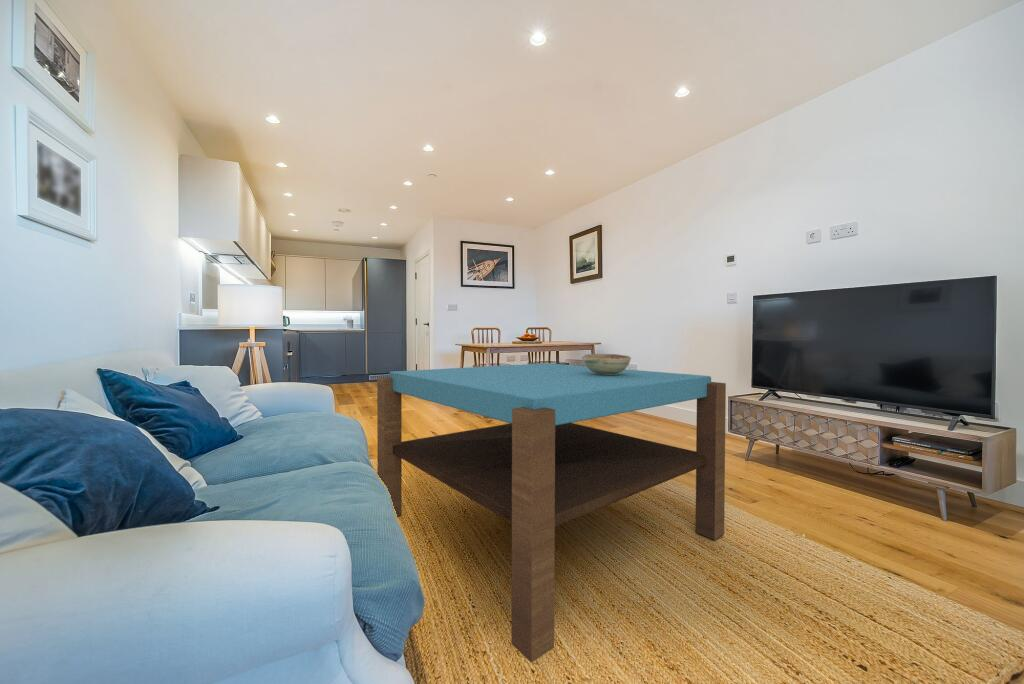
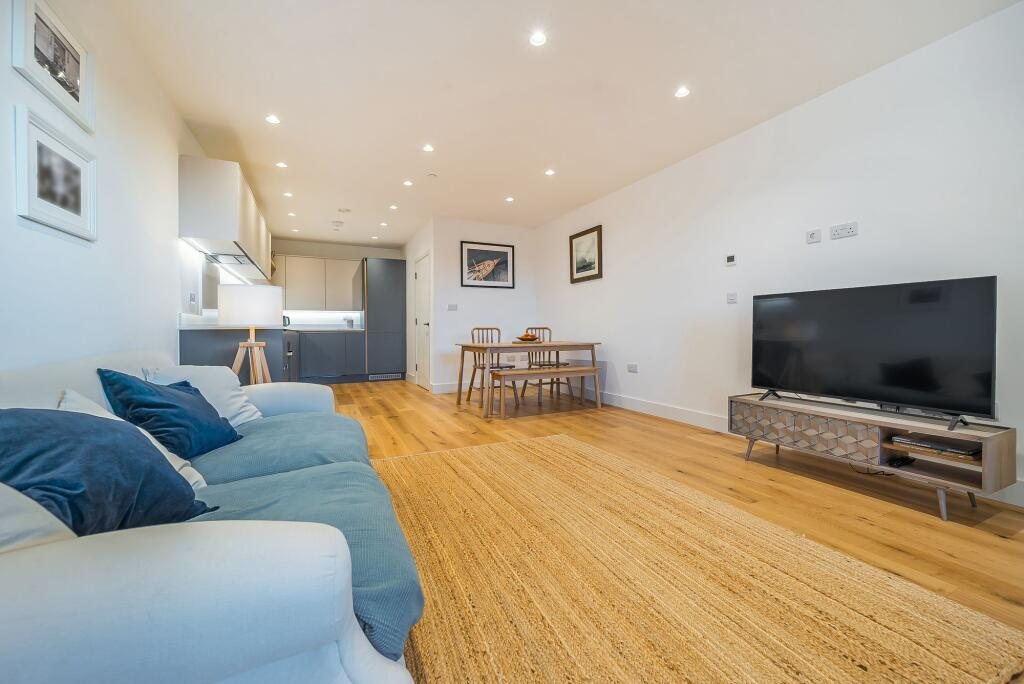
- coffee table (542, 449)
- decorative bowl (606, 364)
